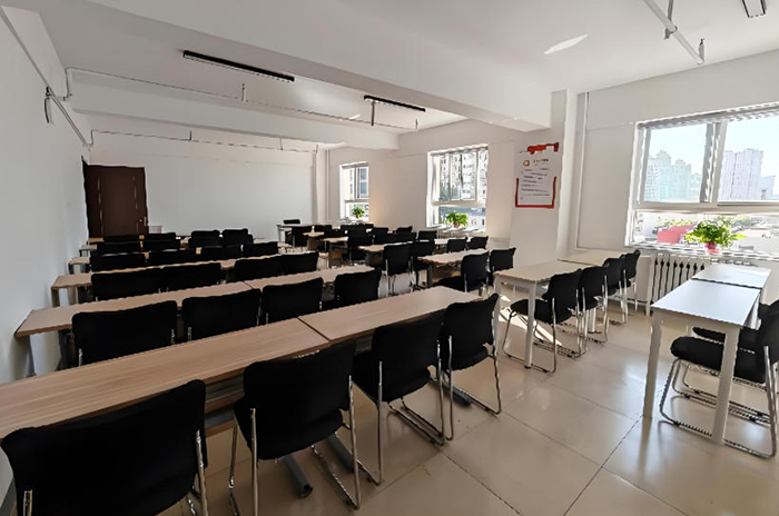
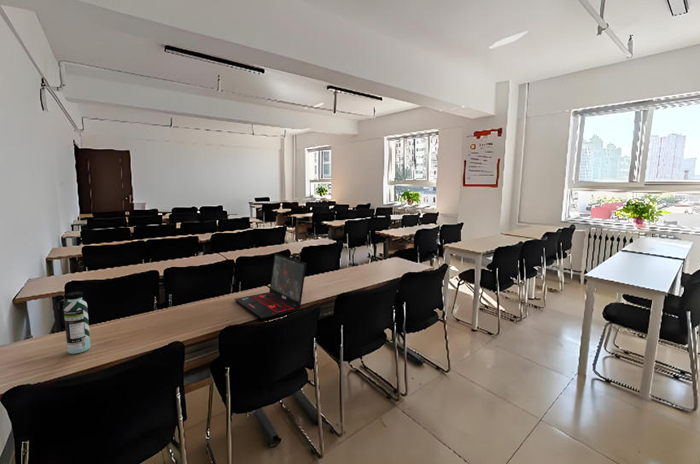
+ laptop (270, 283)
+ water bottle (76, 321)
